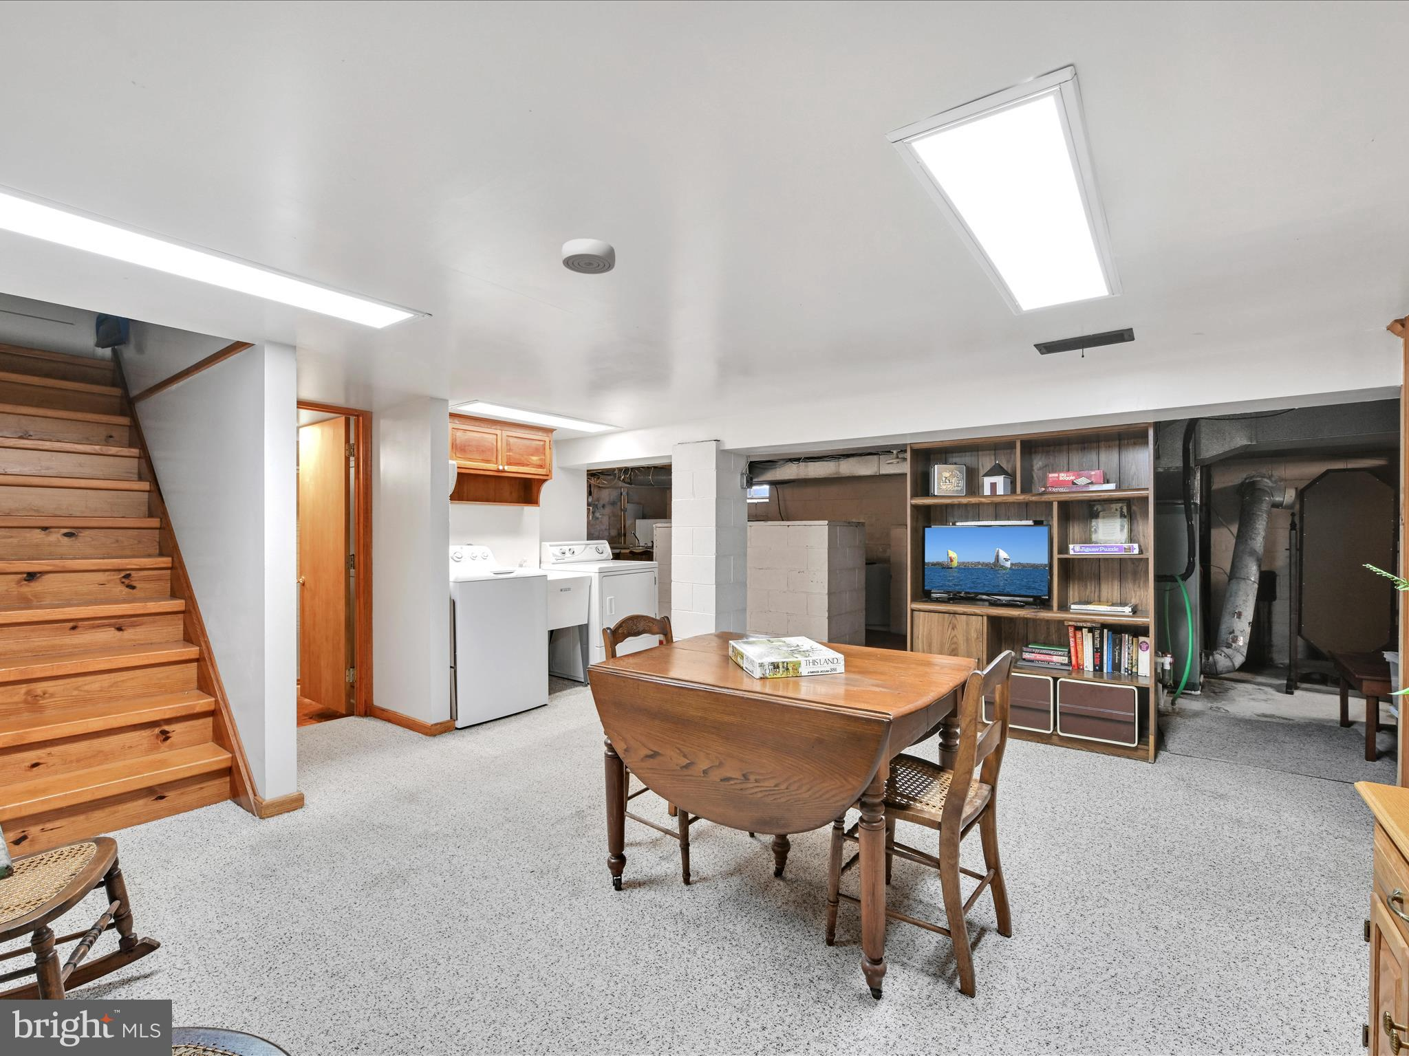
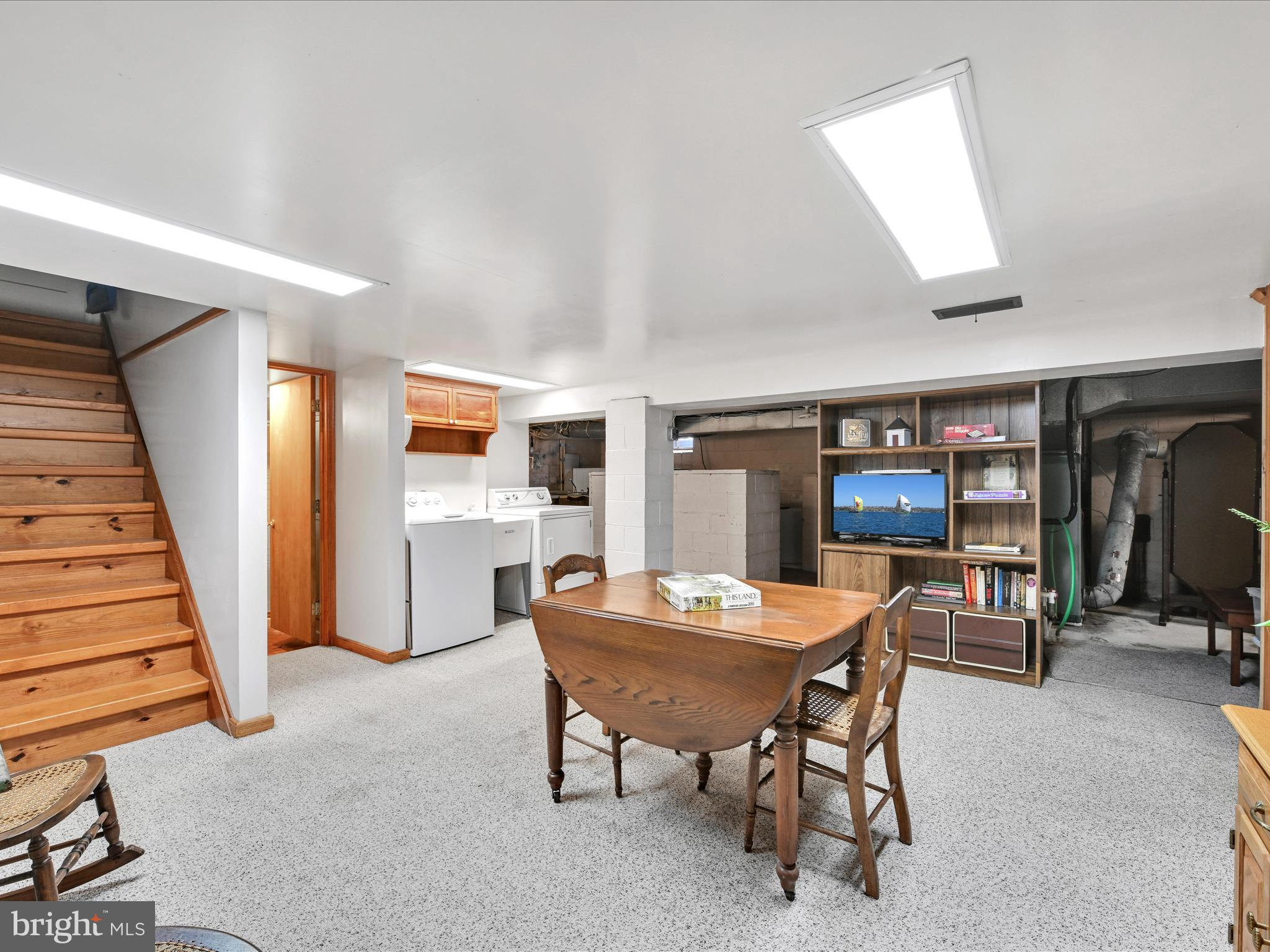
- smoke detector (588, 256)
